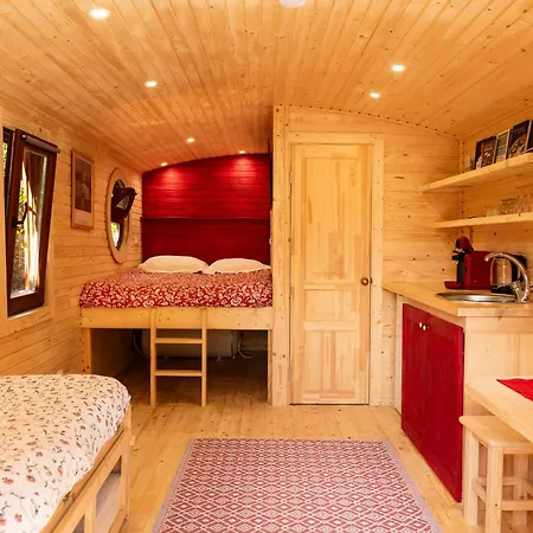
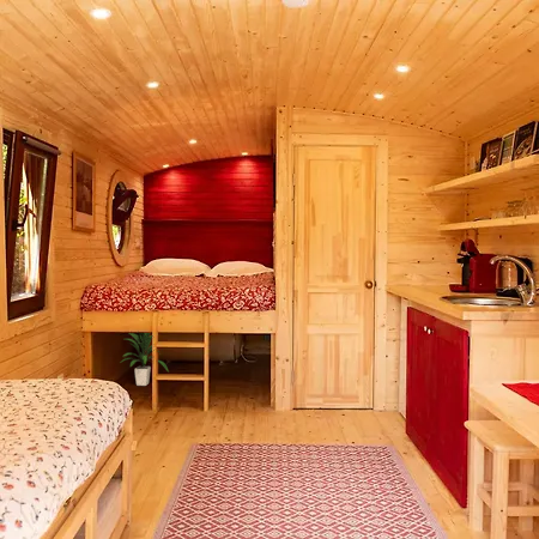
+ indoor plant (144, 352)
